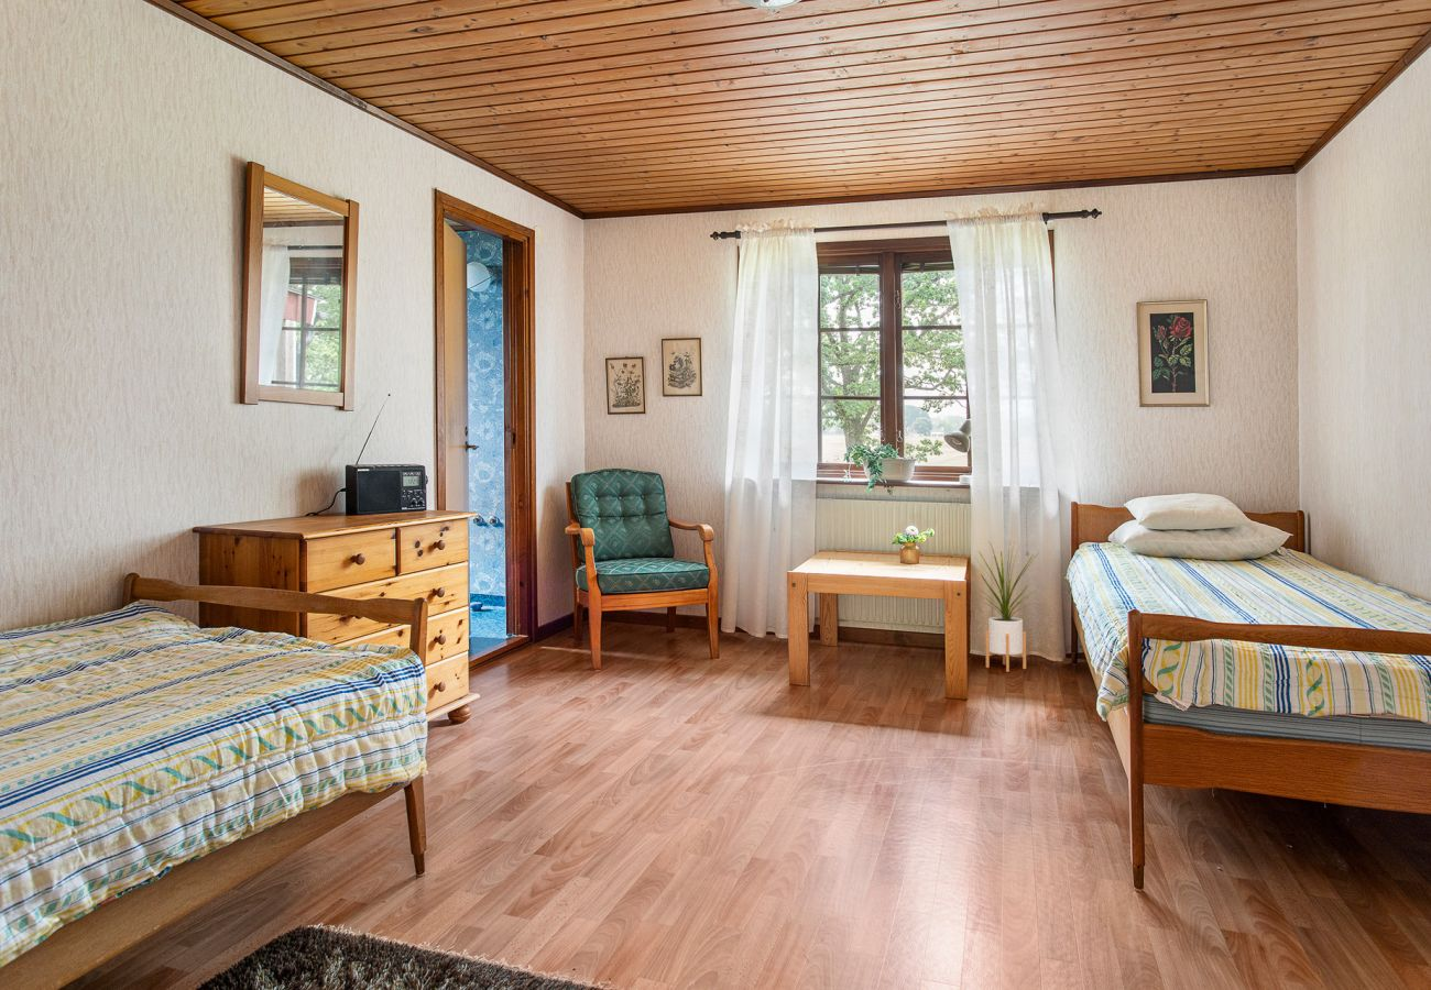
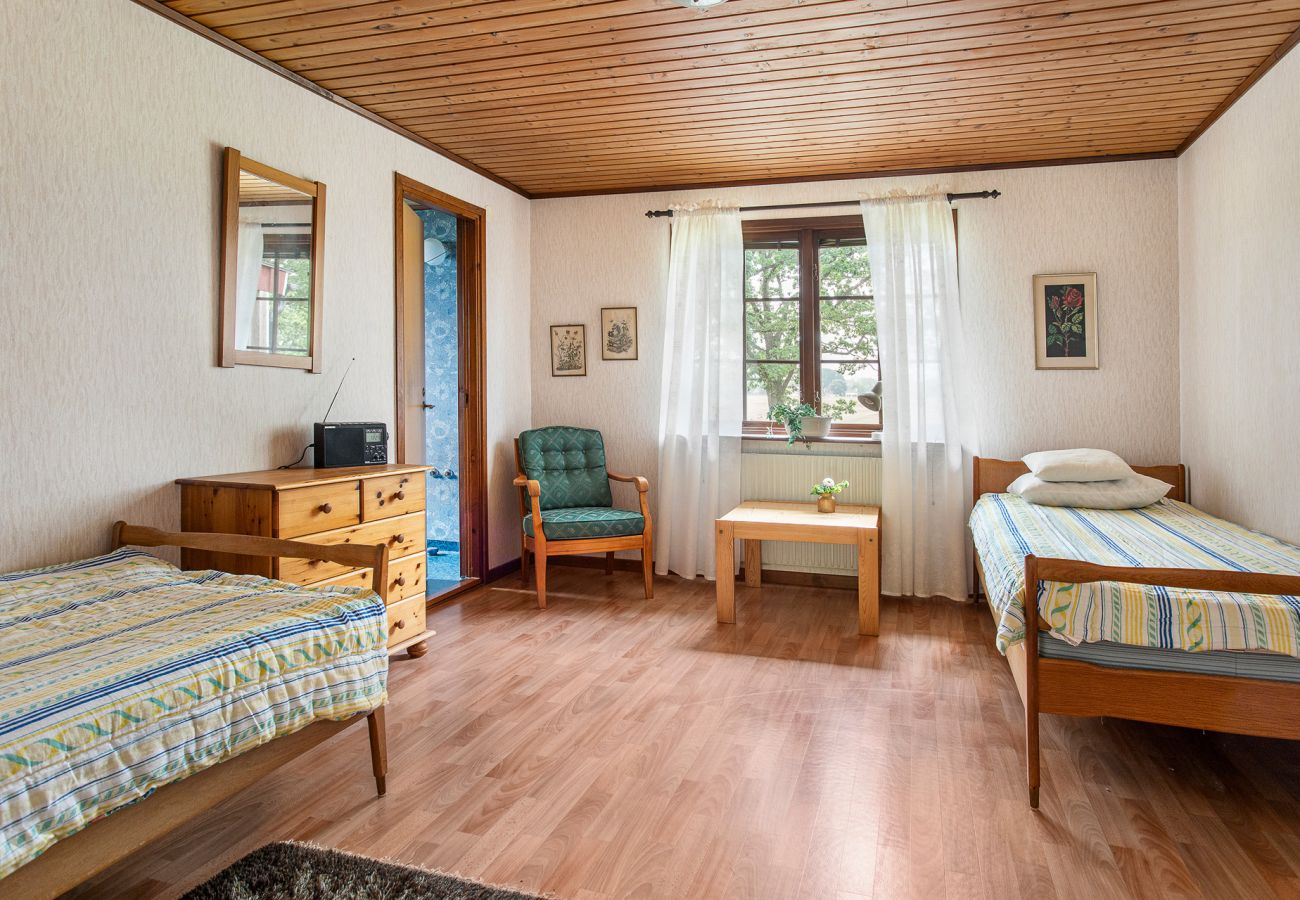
- house plant (1006, 603)
